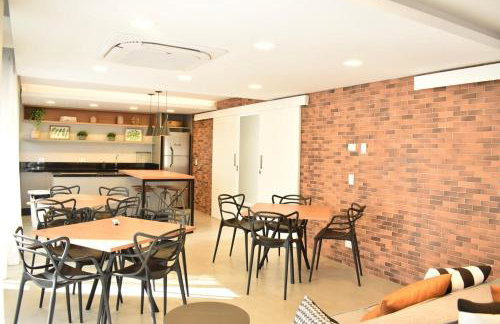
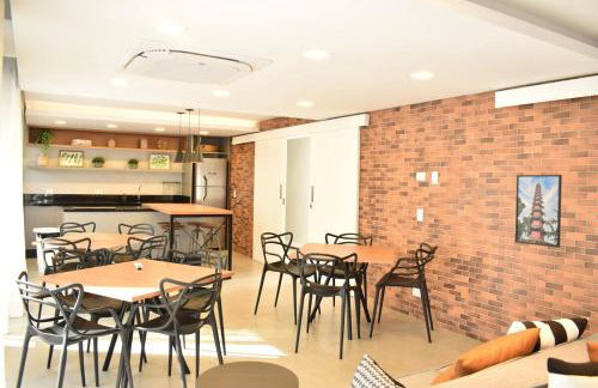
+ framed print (537, 210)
